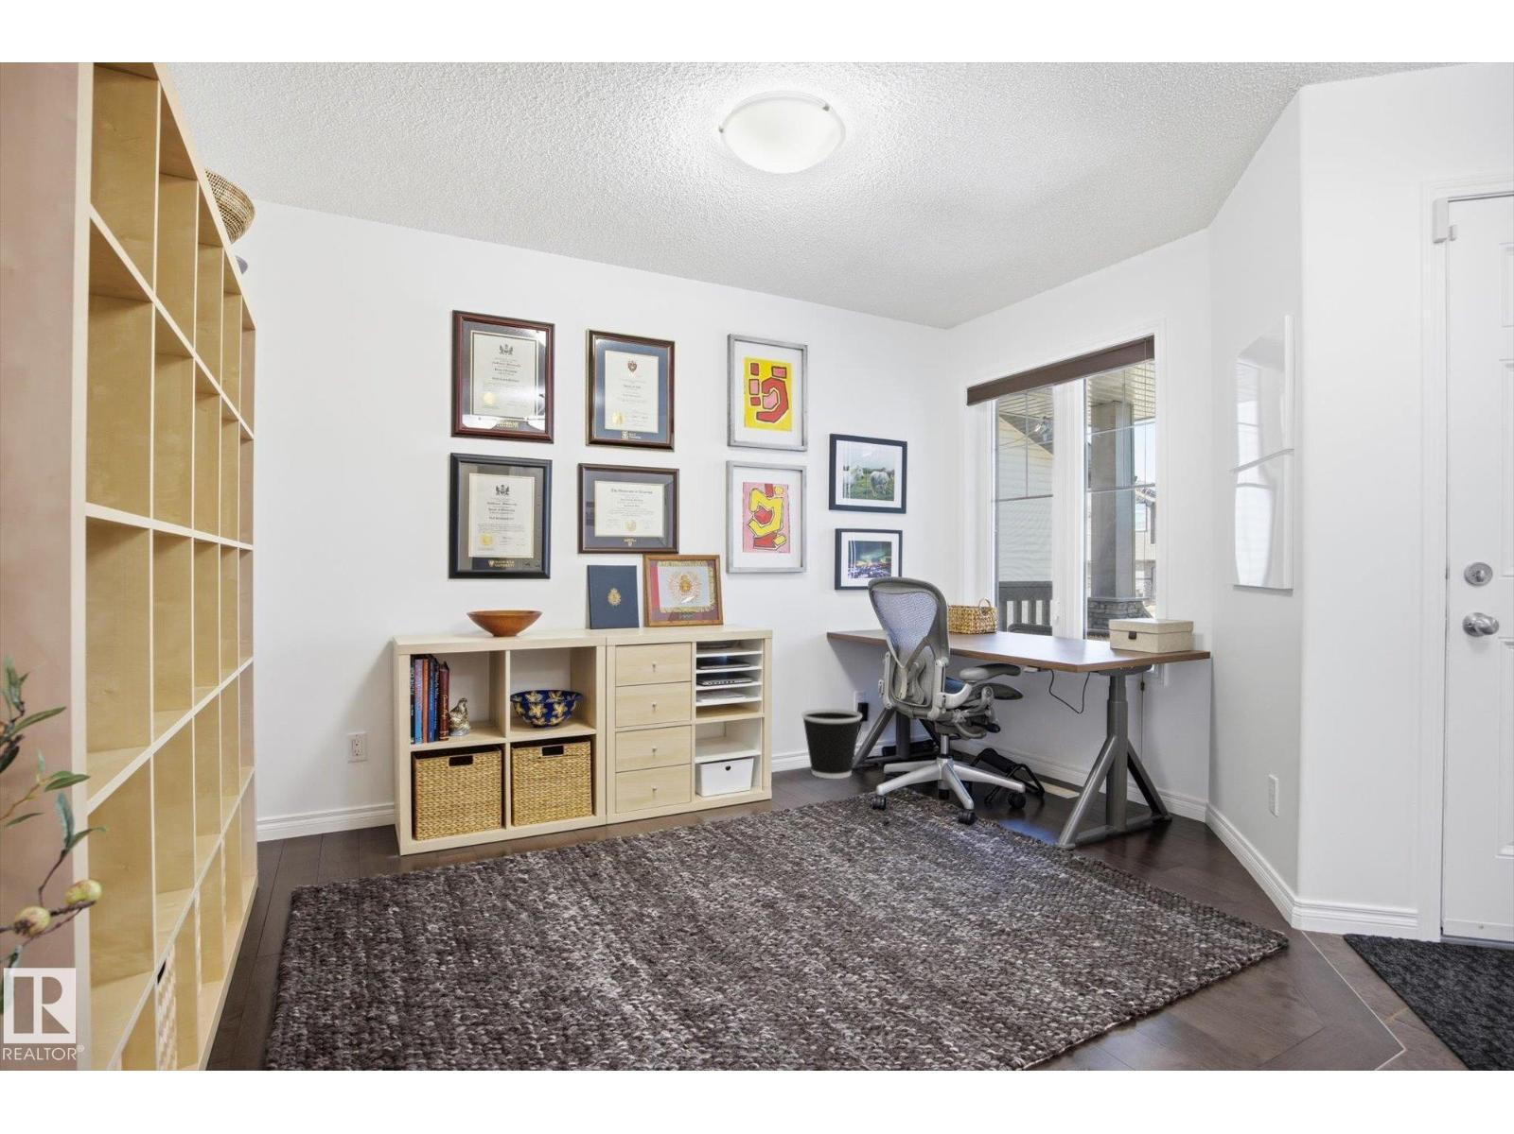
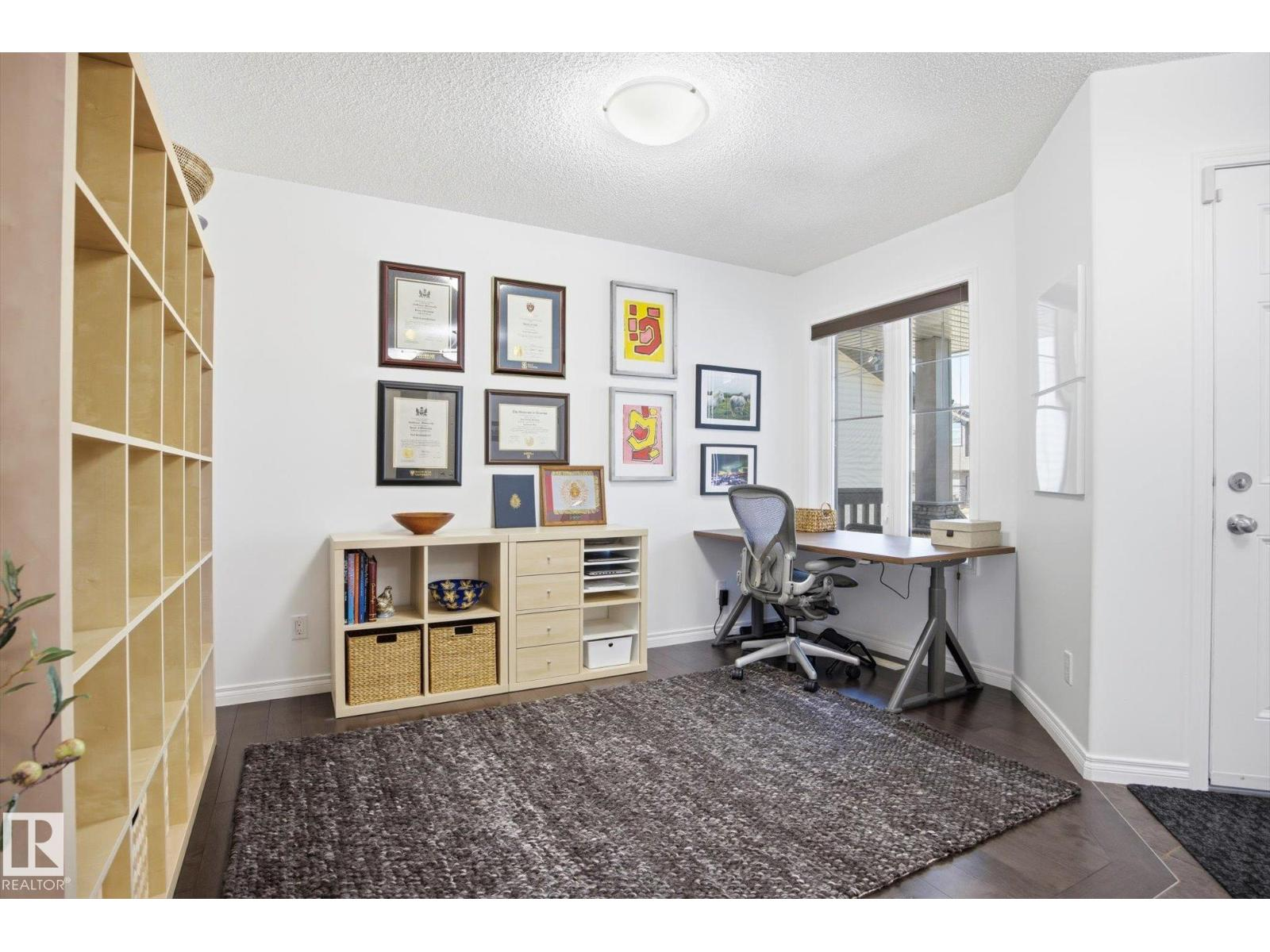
- wastebasket (831, 743)
